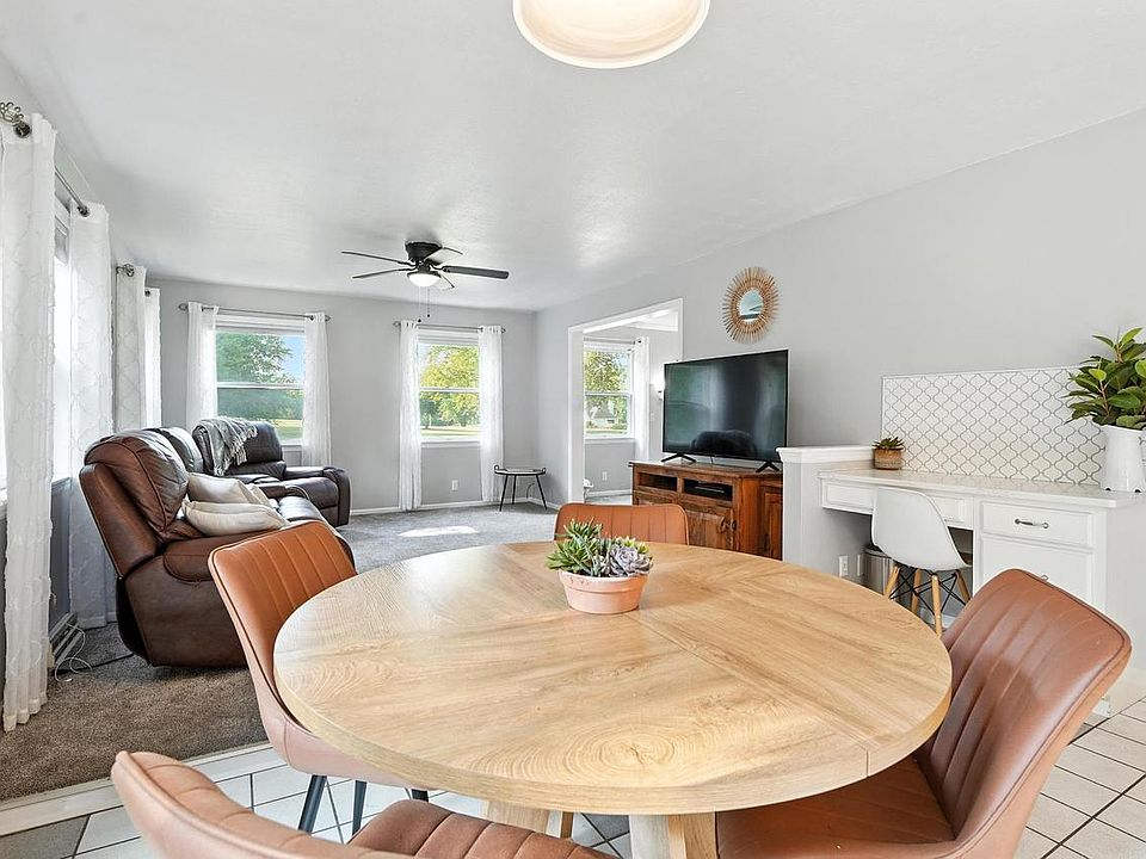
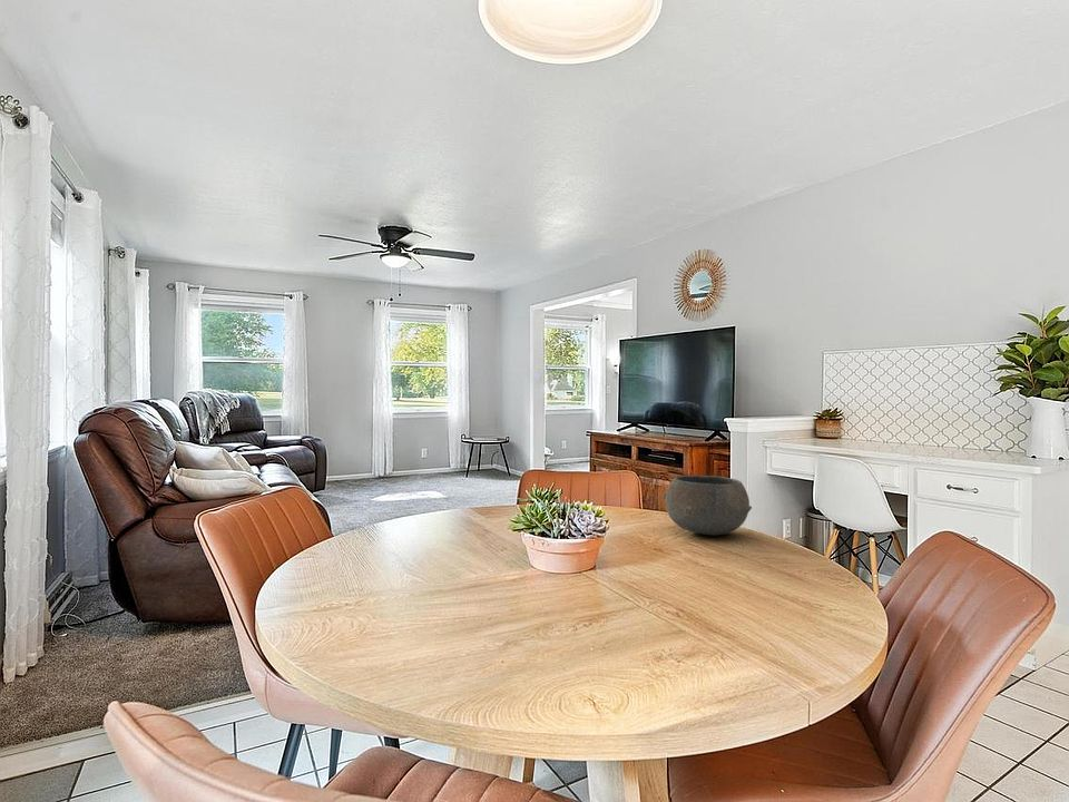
+ bowl (706, 505)
